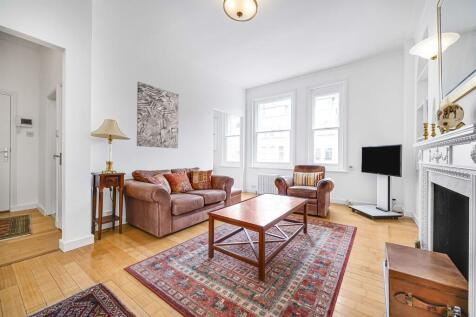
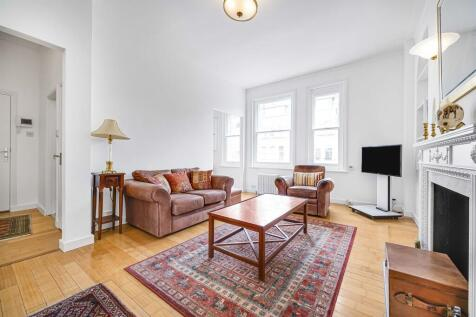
- wall art (159, 118)
